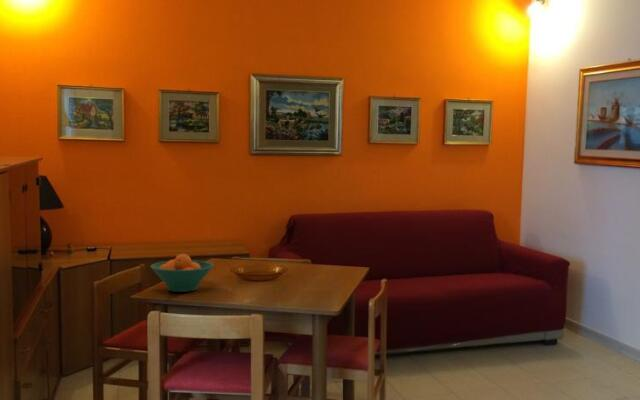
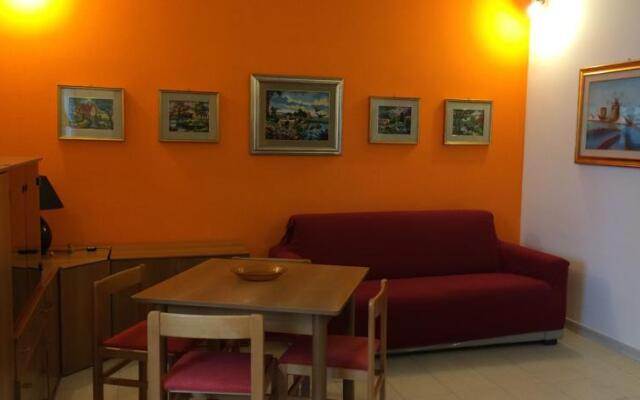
- fruit bowl (182, 271)
